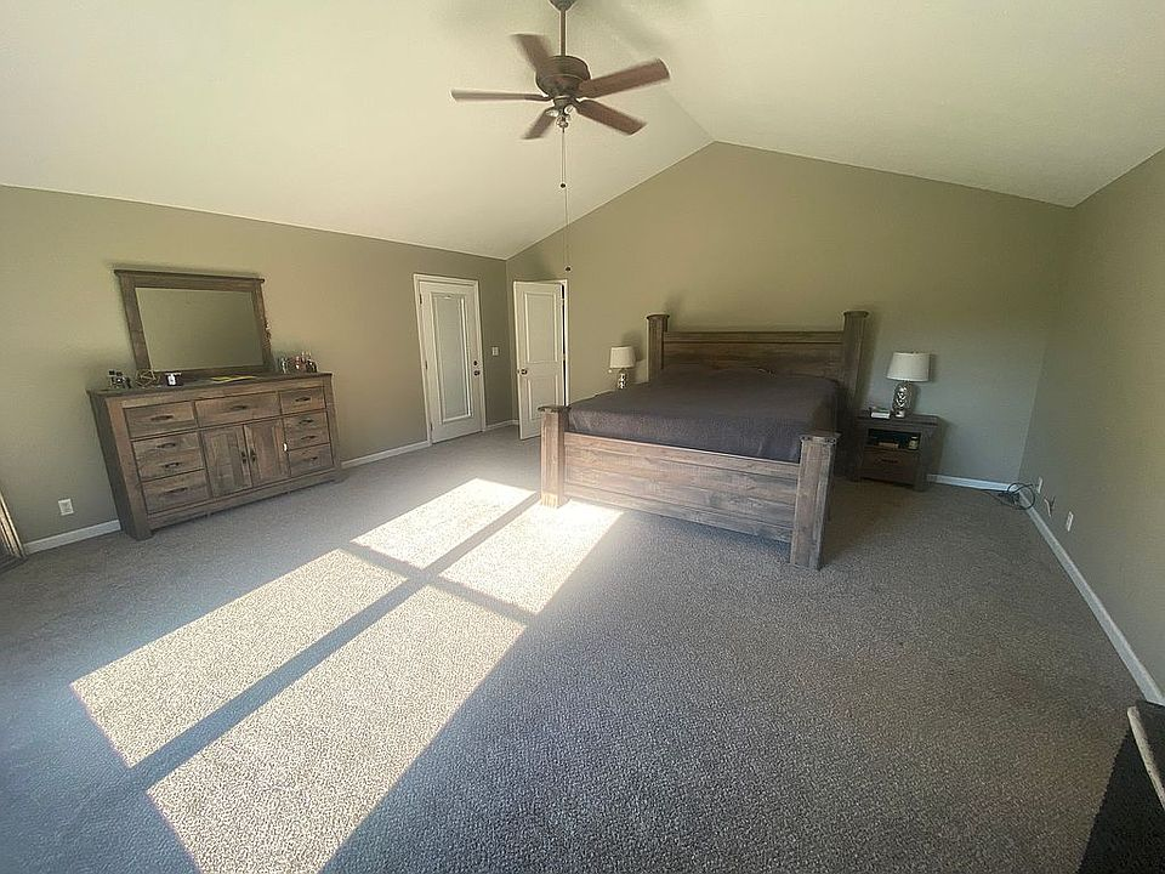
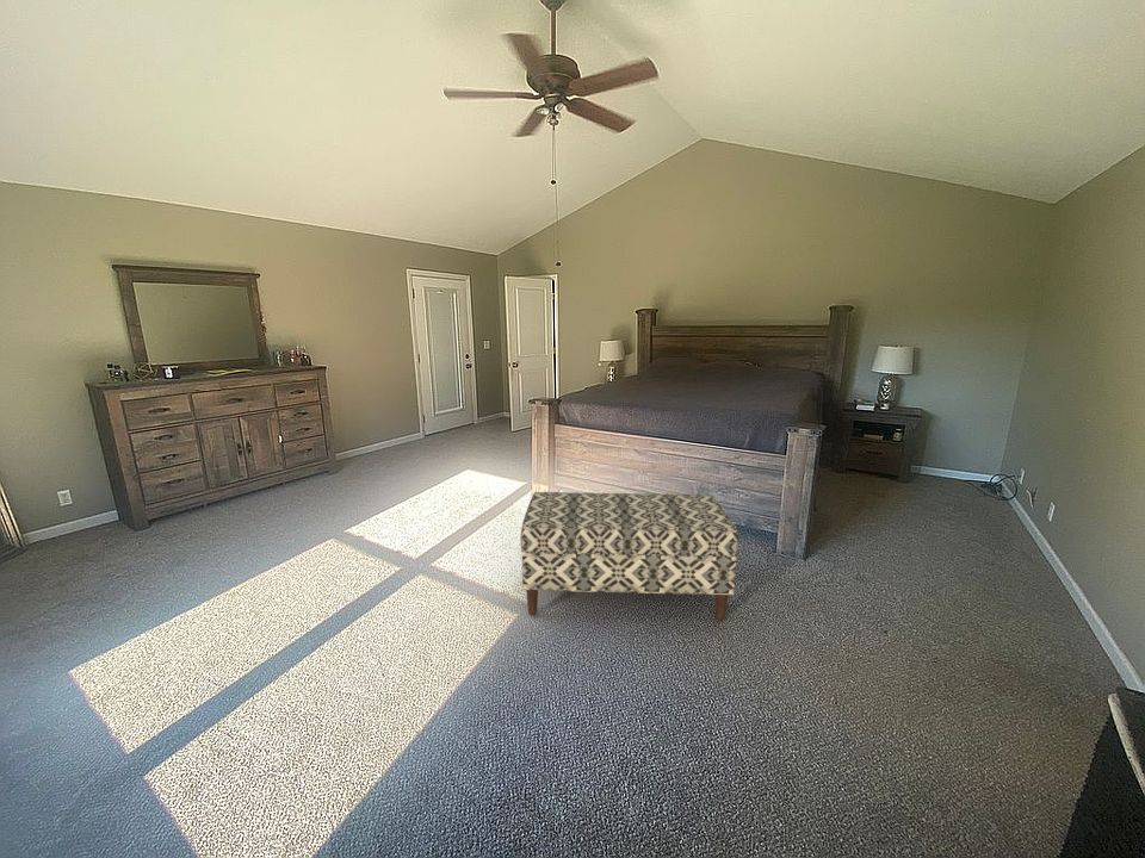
+ bench (624, 552)
